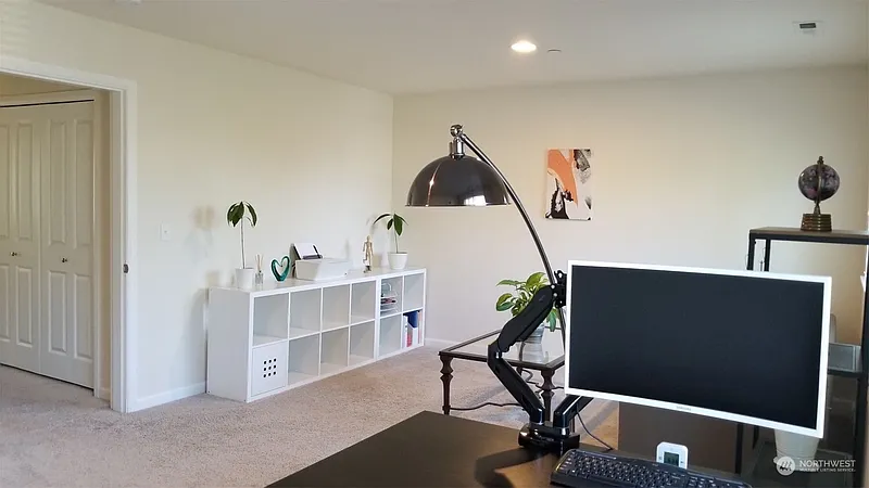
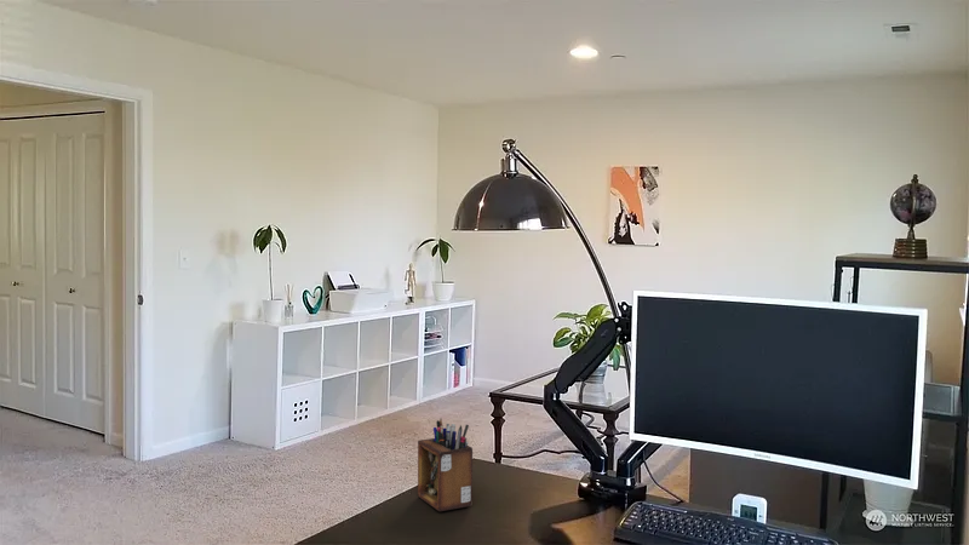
+ desk organizer (445, 461)
